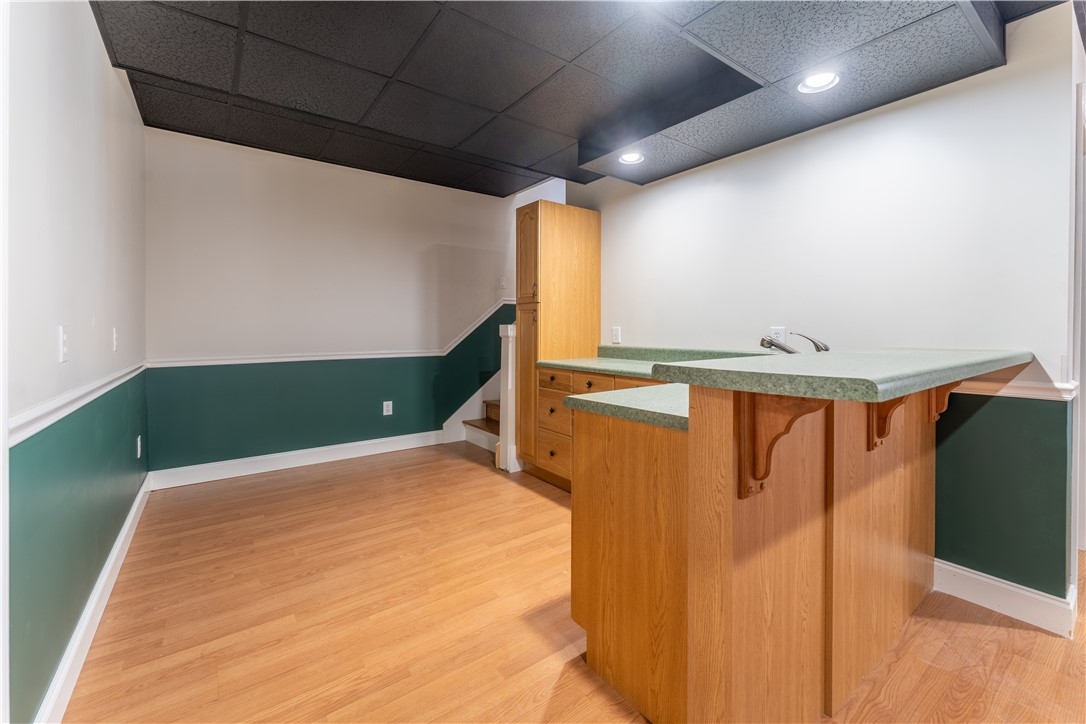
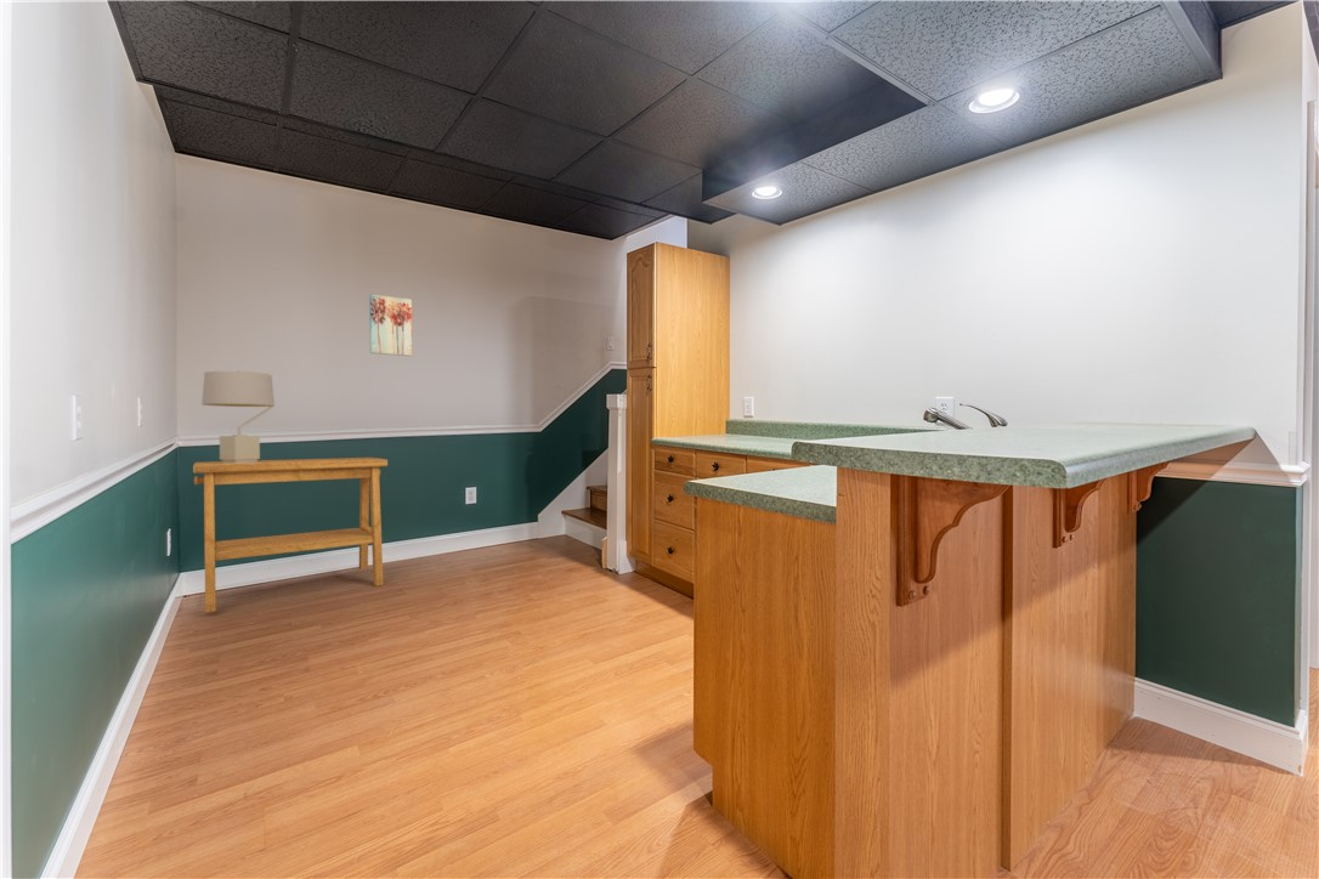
+ table lamp (244, 423)
+ side table (298, 533)
+ wall art (391, 325)
